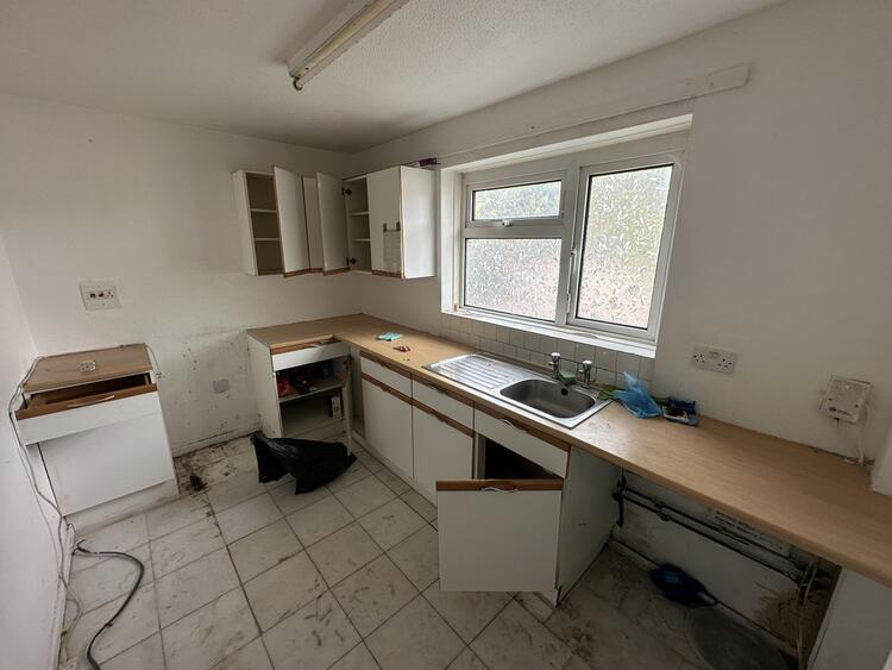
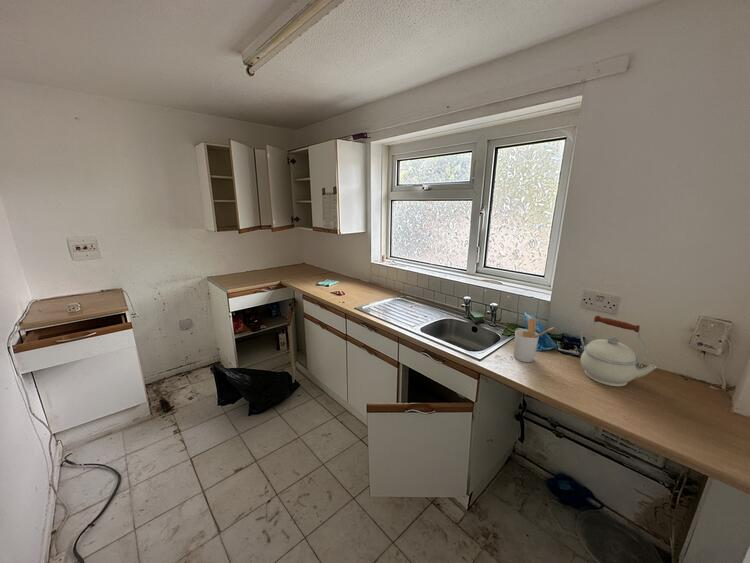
+ kettle (615, 350)
+ utensil holder (532, 341)
